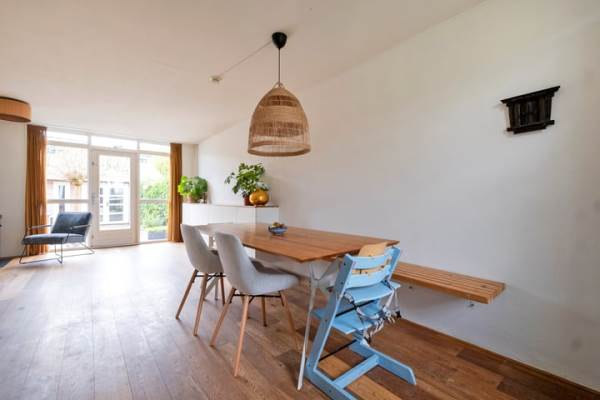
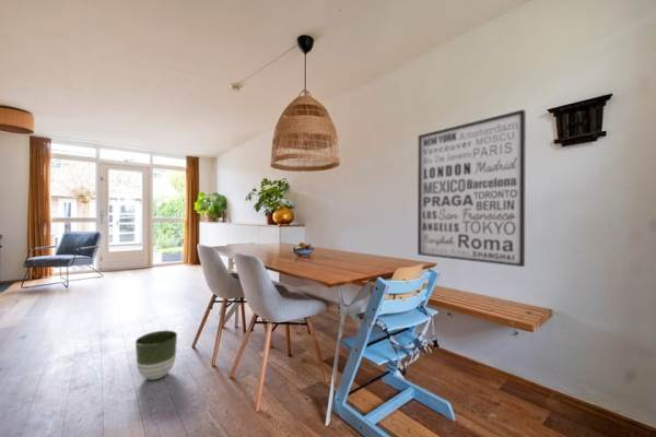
+ planter (156, 356)
+ wall art (464, 192)
